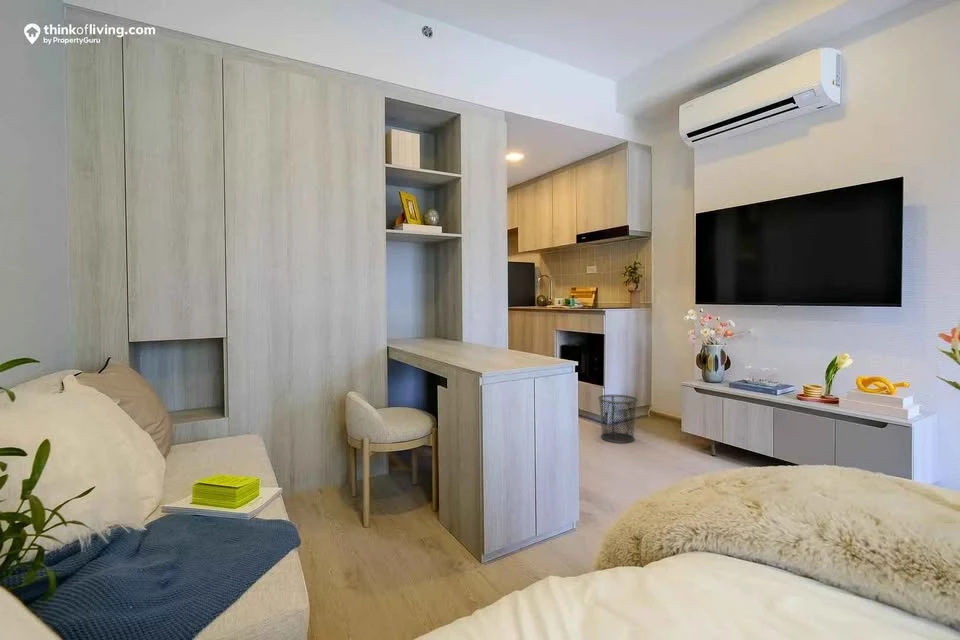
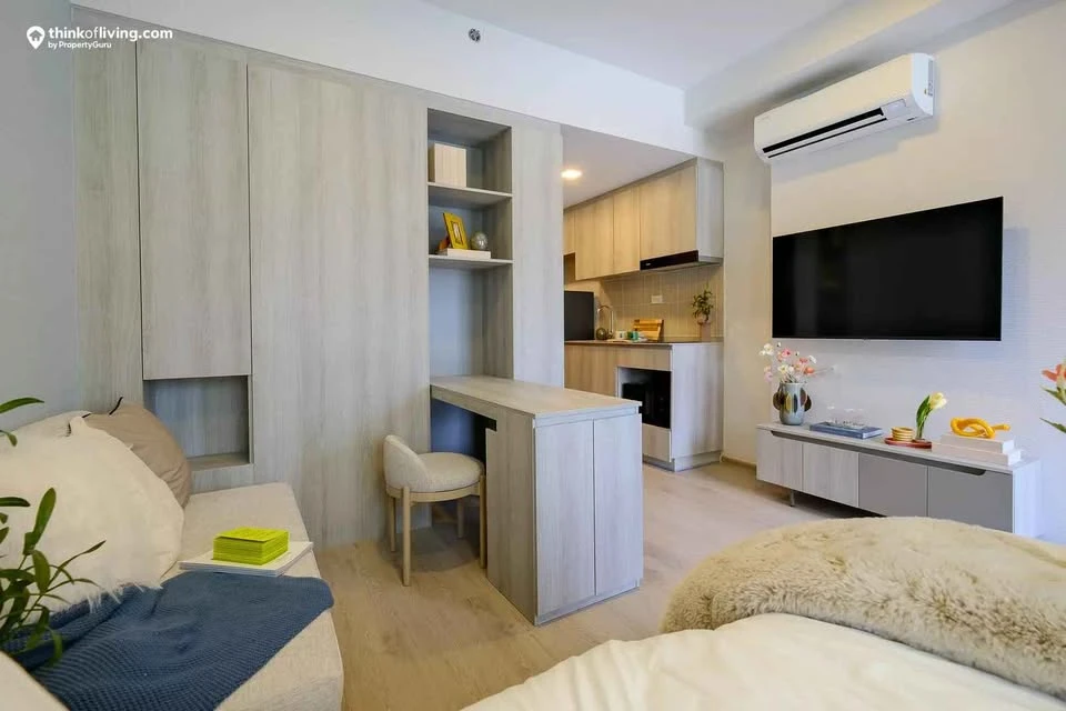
- waste bin (617, 418)
